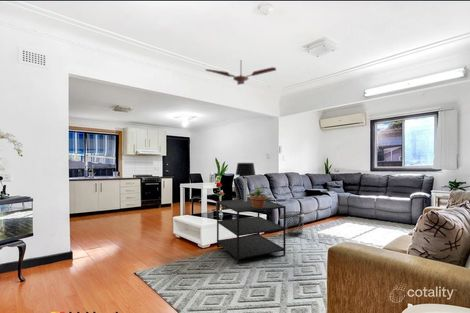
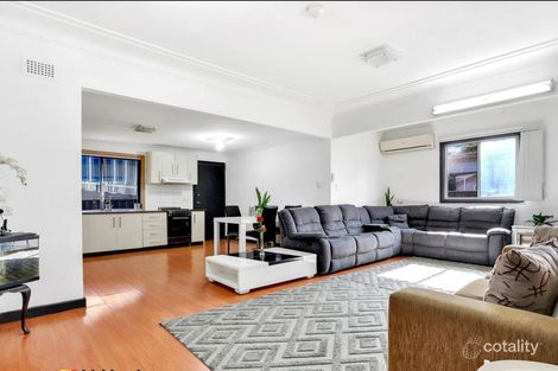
- waste bin (294, 224)
- ceiling fan (240, 73)
- side table (249, 227)
- table lamp (245, 181)
- potted plant (258, 195)
